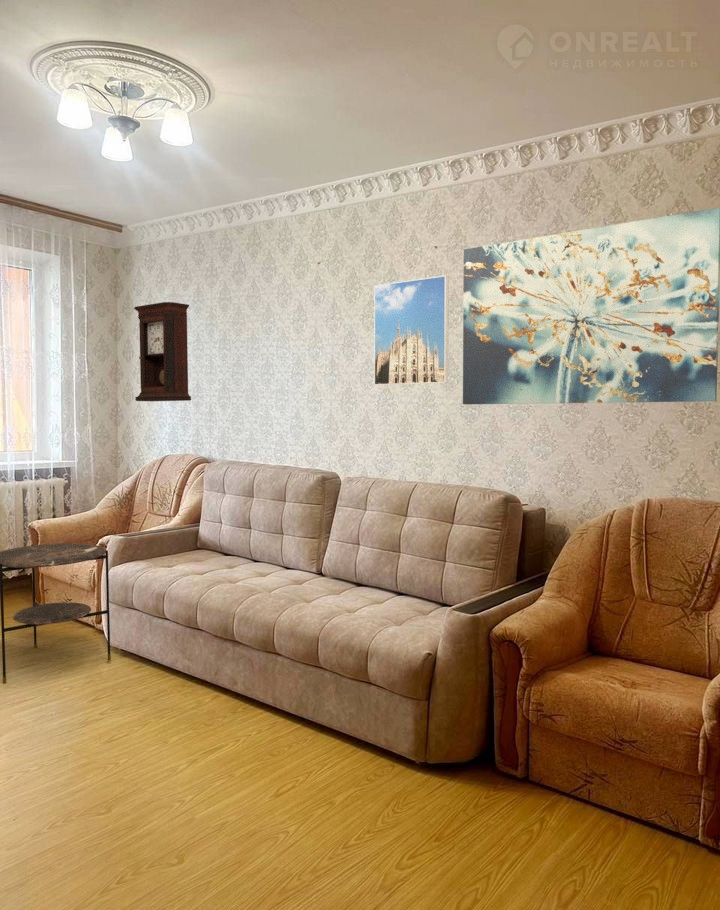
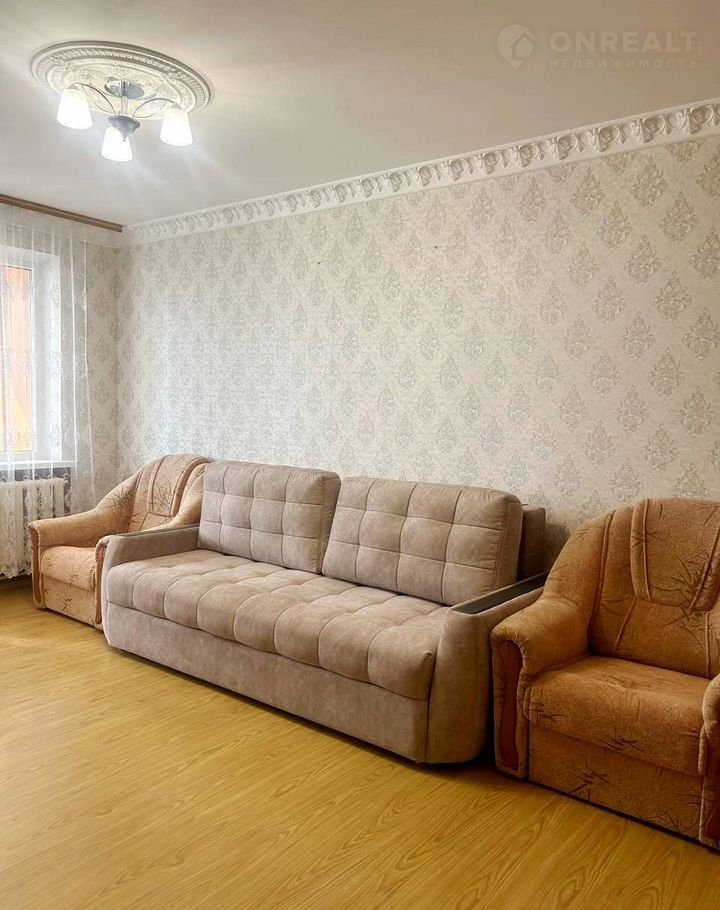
- pendulum clock (160, 353)
- side table (48, 607)
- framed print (410, 332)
- wall art (577, 317)
